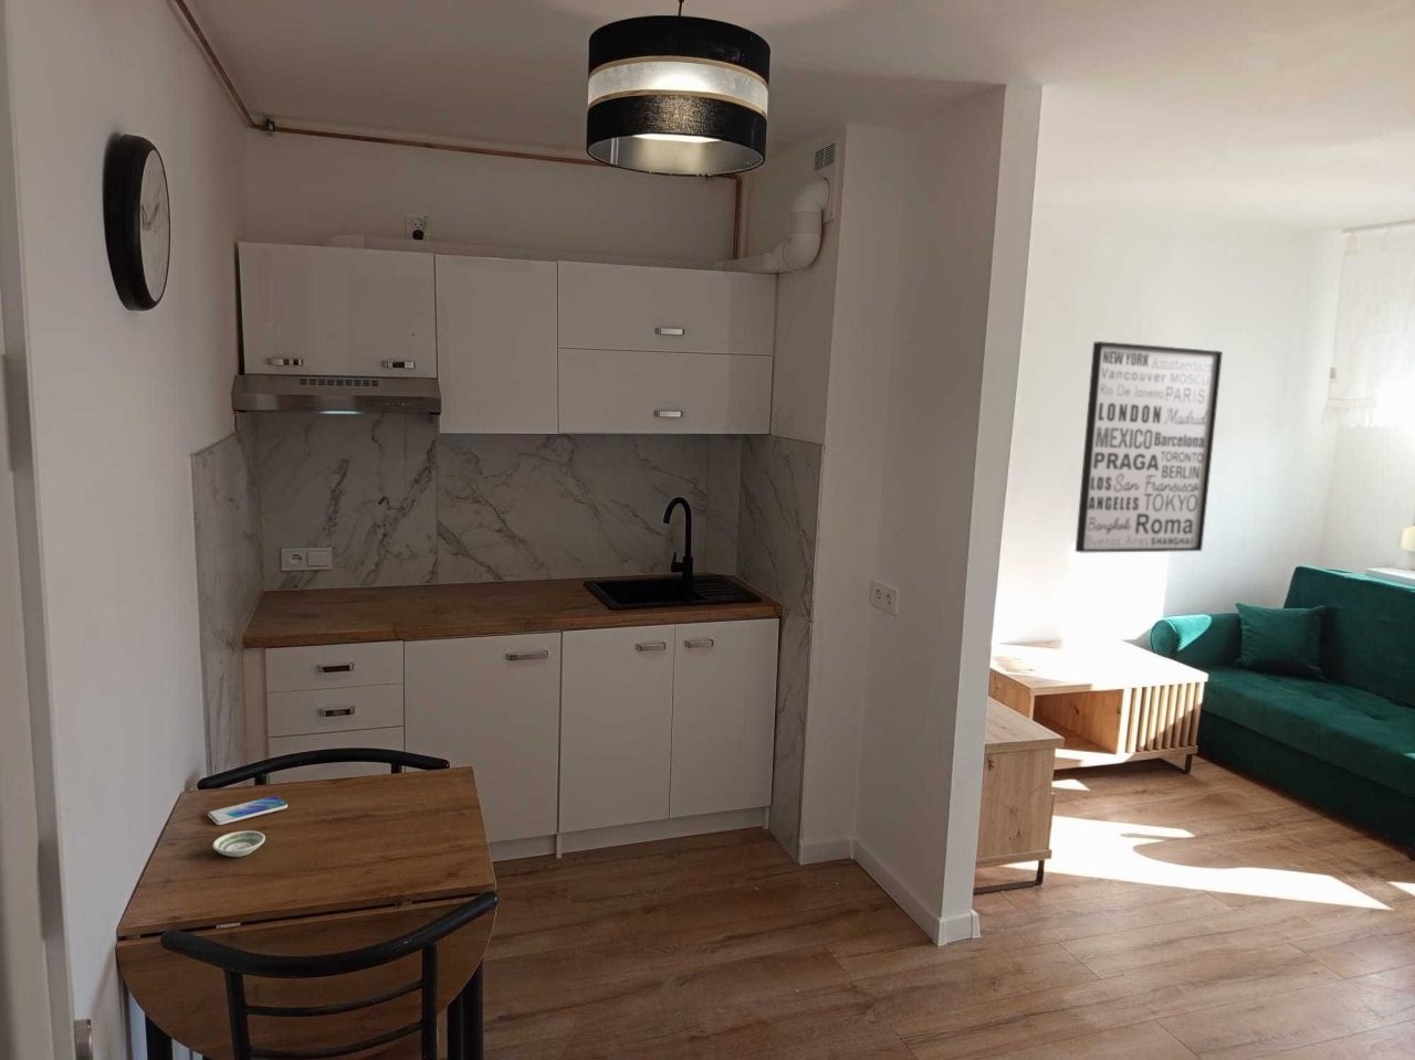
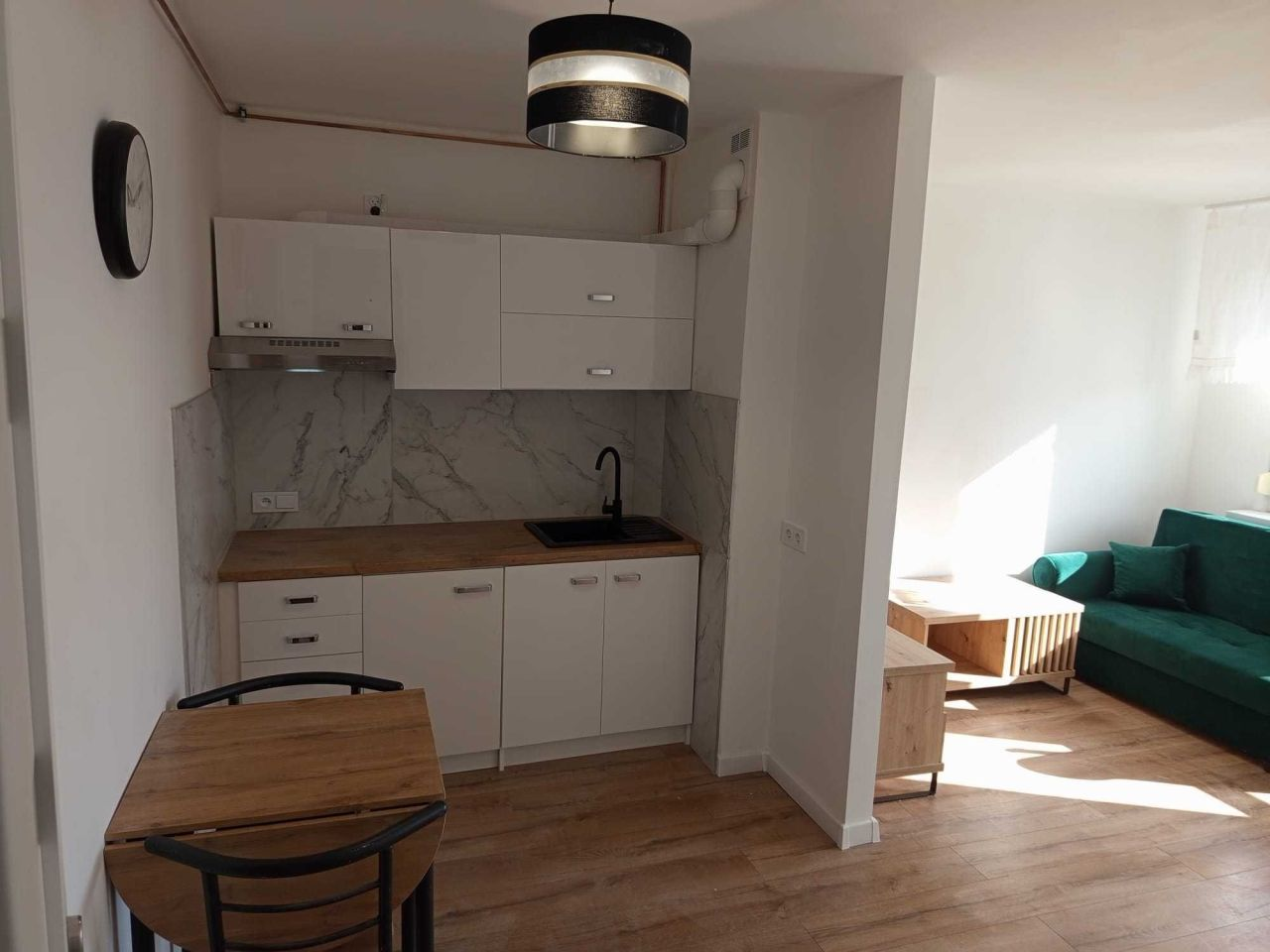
- saucer (238, 846)
- wall art (1149, 450)
- smartphone (247, 809)
